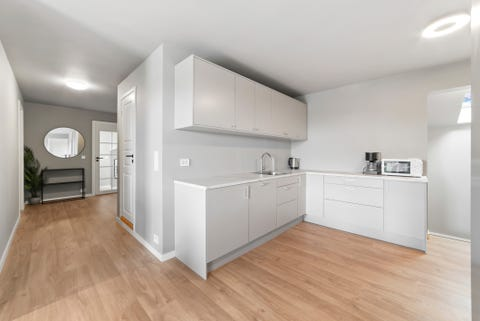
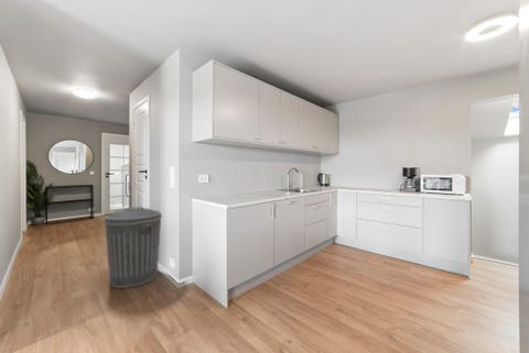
+ trash can (134, 242)
